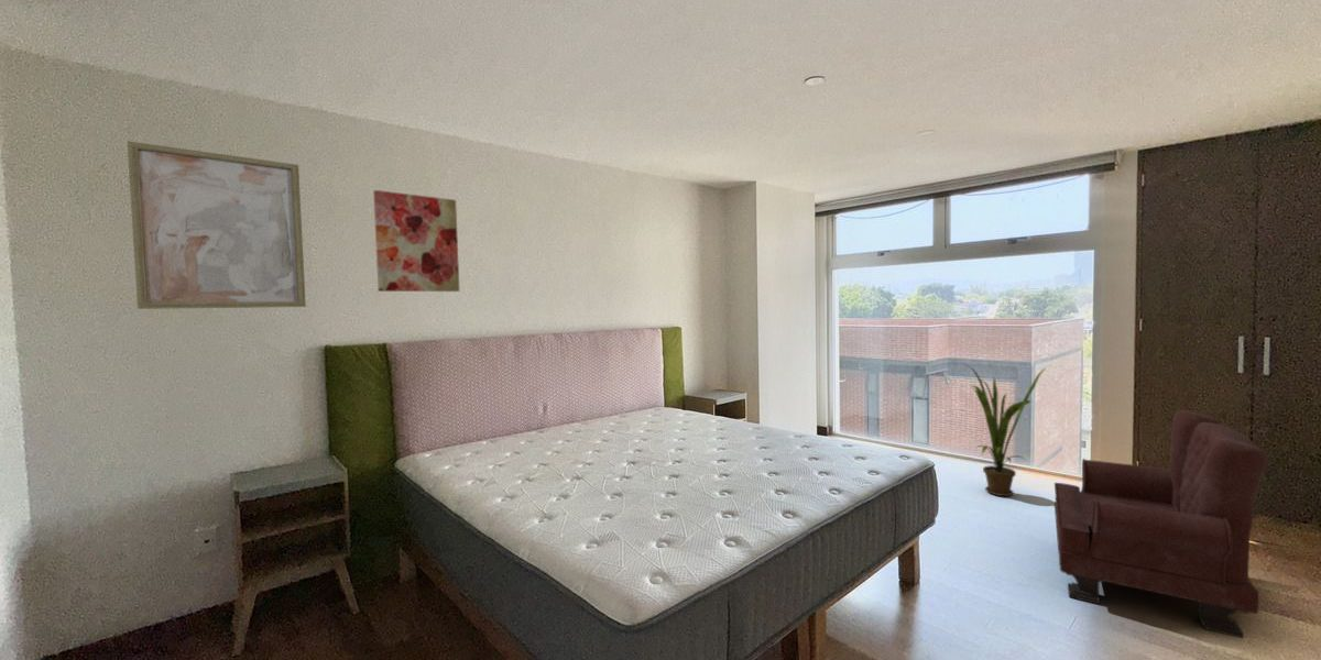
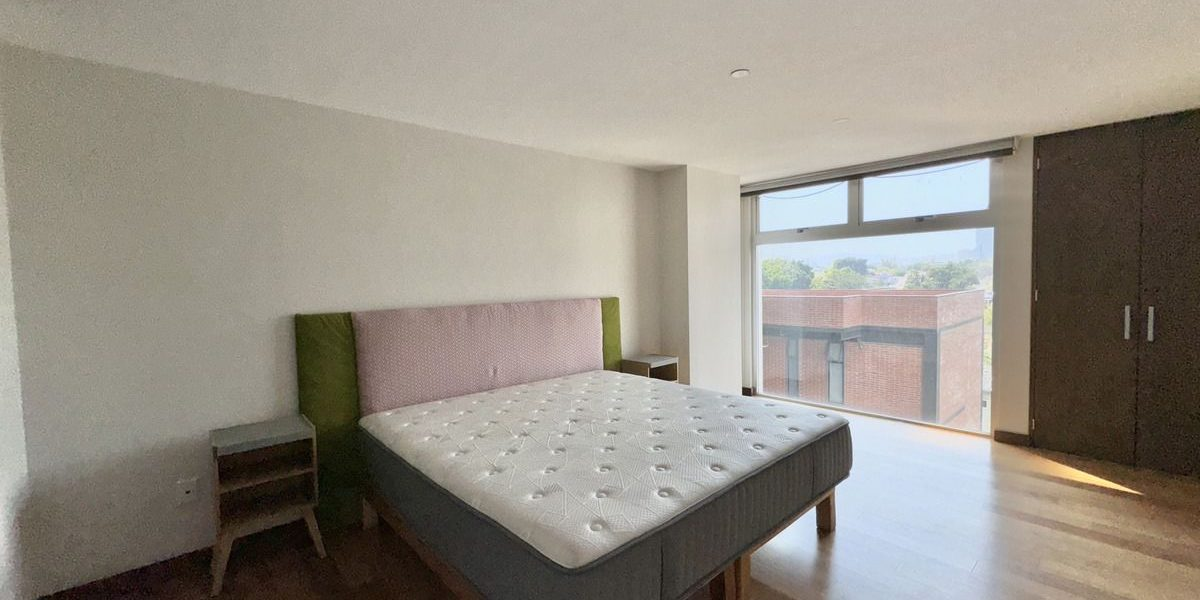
- wall art (418, 243)
- wall art (223, 231)
- house plant (991, 428)
- armchair (1143, 502)
